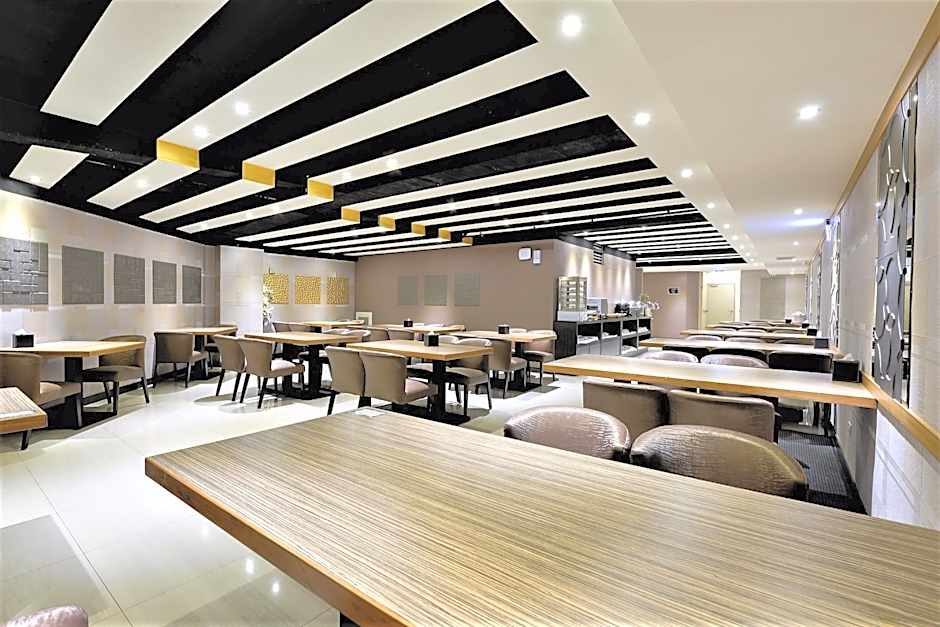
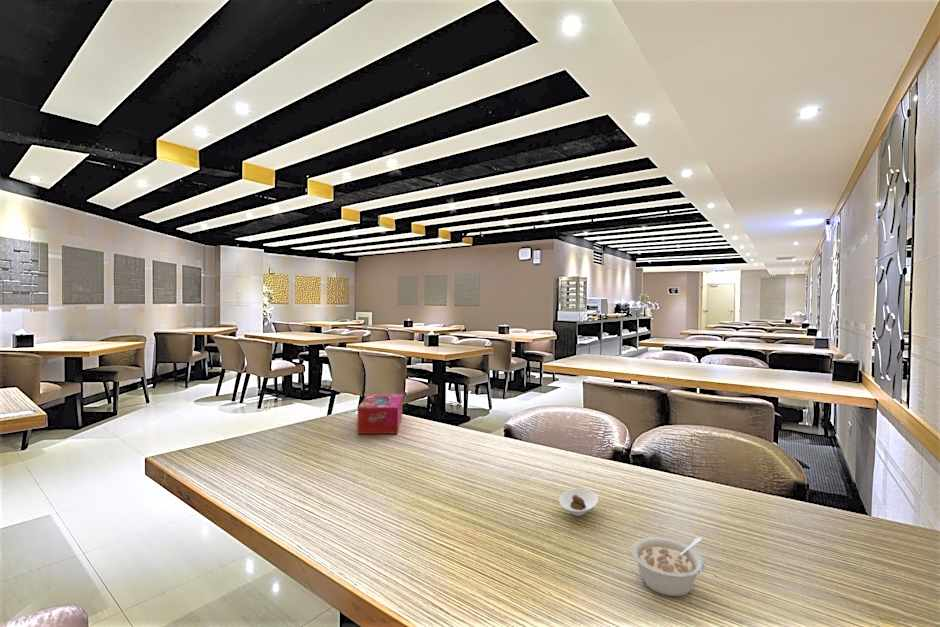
+ saucer (578, 503)
+ tissue box (381, 412)
+ legume (666, 564)
